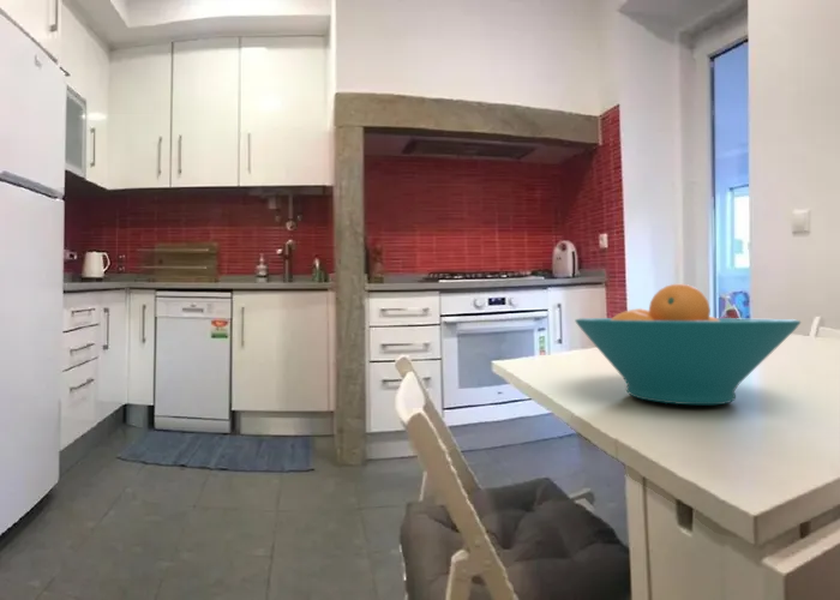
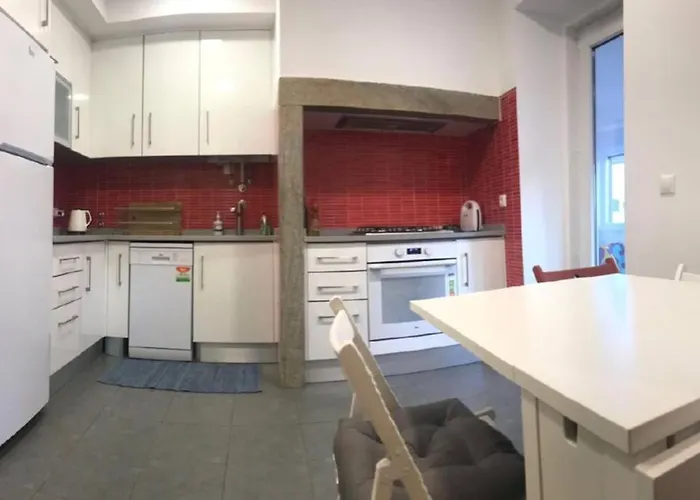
- fruit bowl (677, 341)
